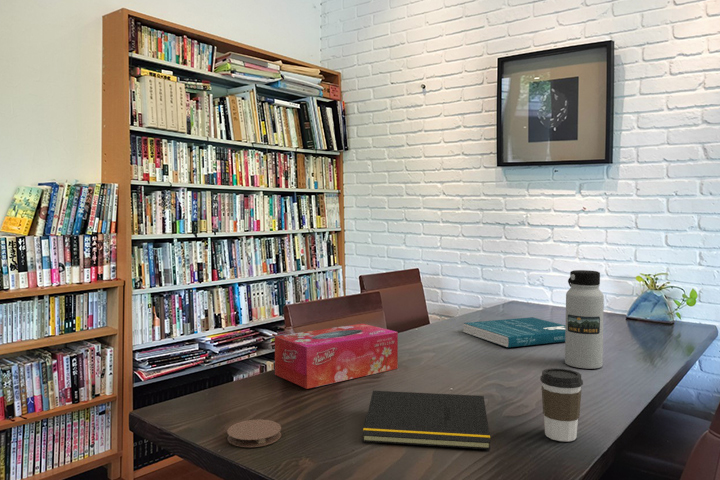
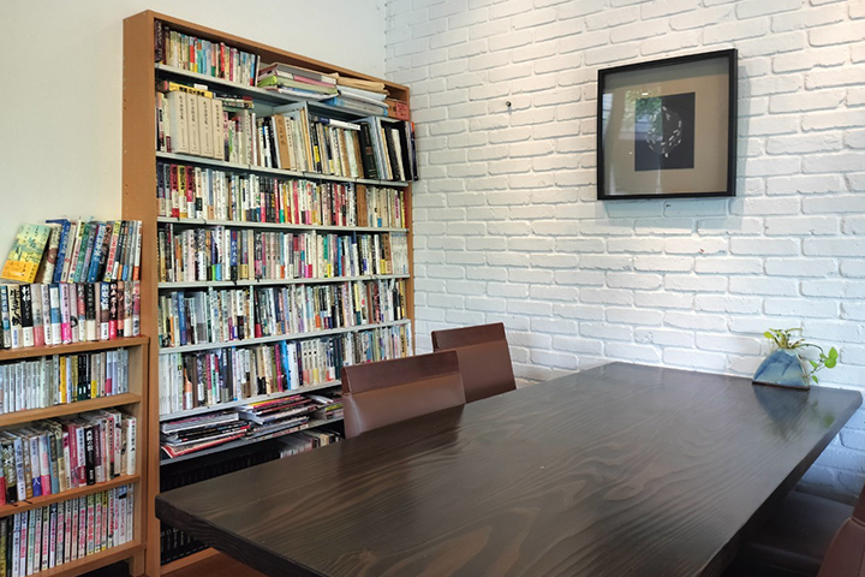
- tissue box (337, 352)
- coaster (254, 432)
- book (521, 331)
- water bottle (584, 317)
- coffee cup (561, 404)
- notepad (426, 417)
